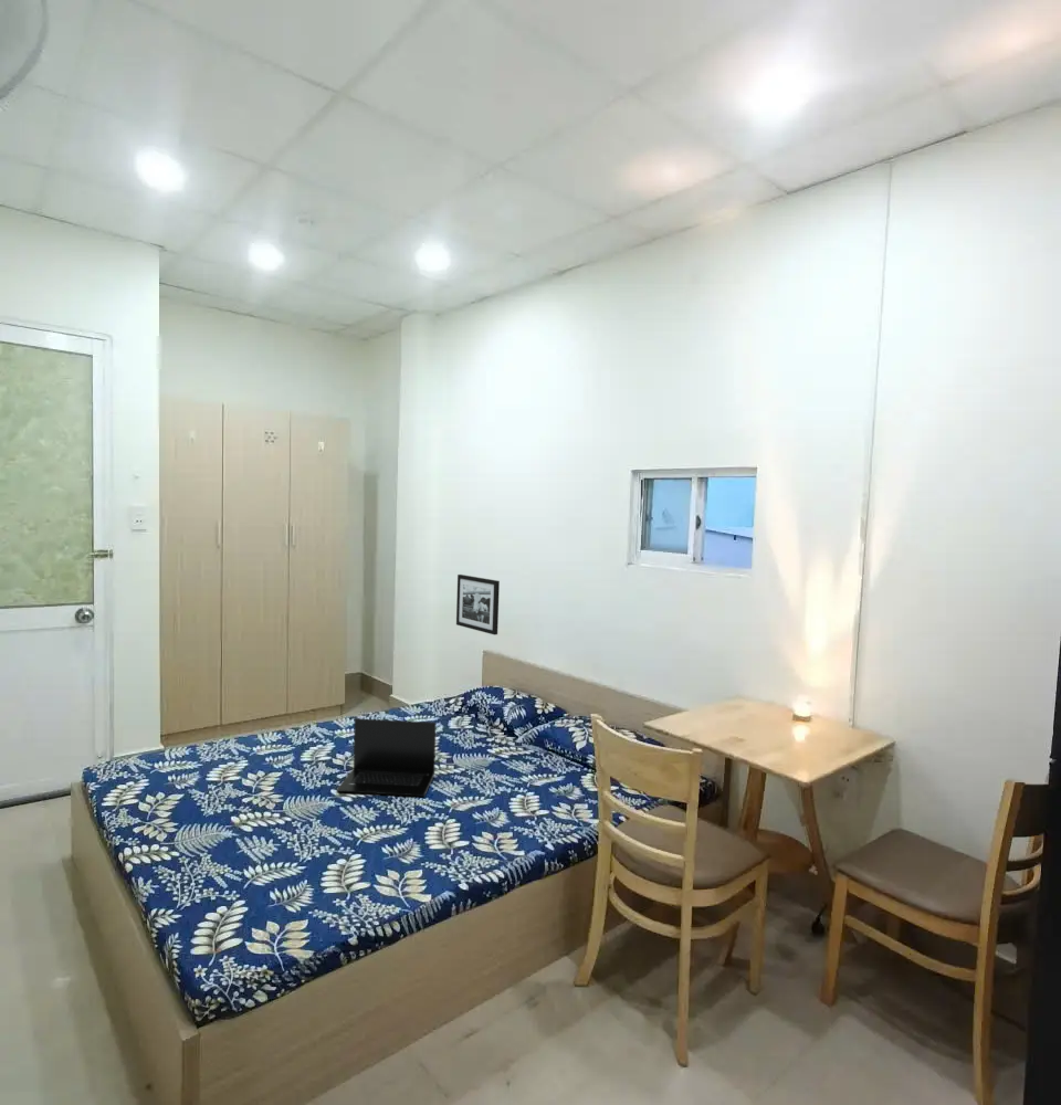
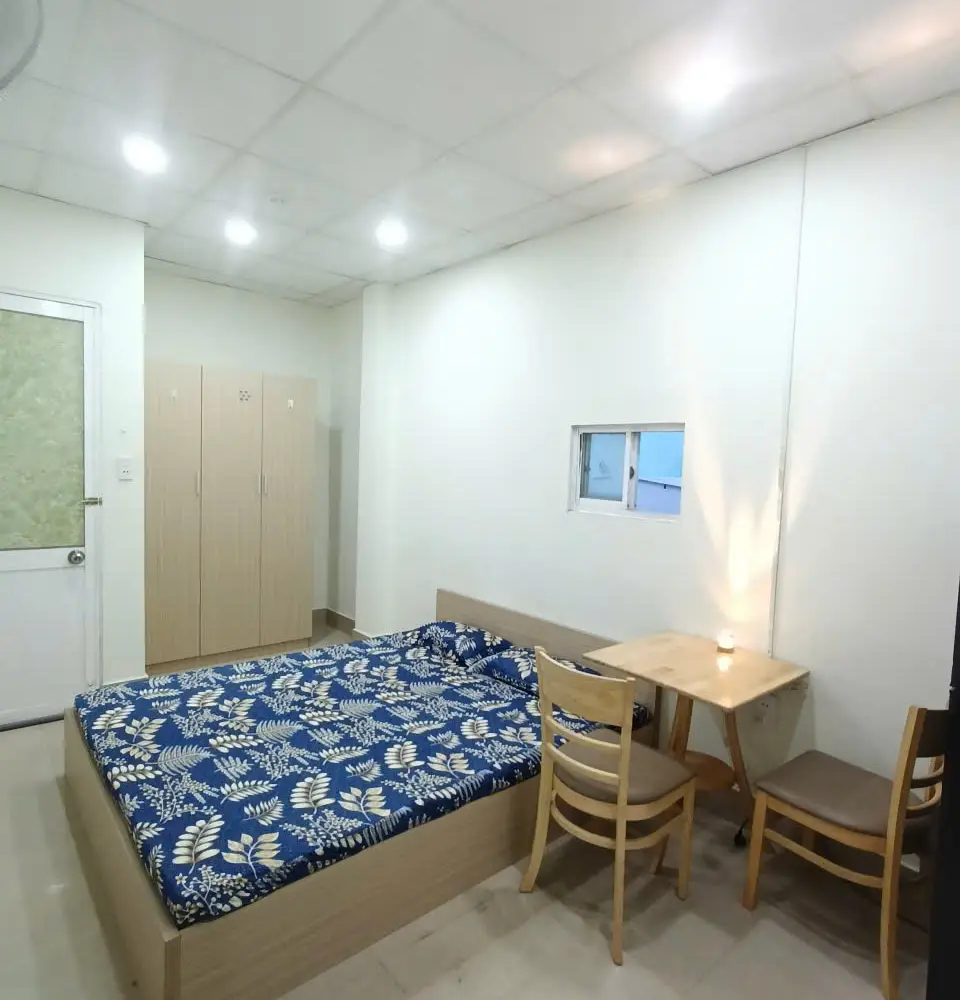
- laptop (388, 756)
- picture frame (476, 603)
